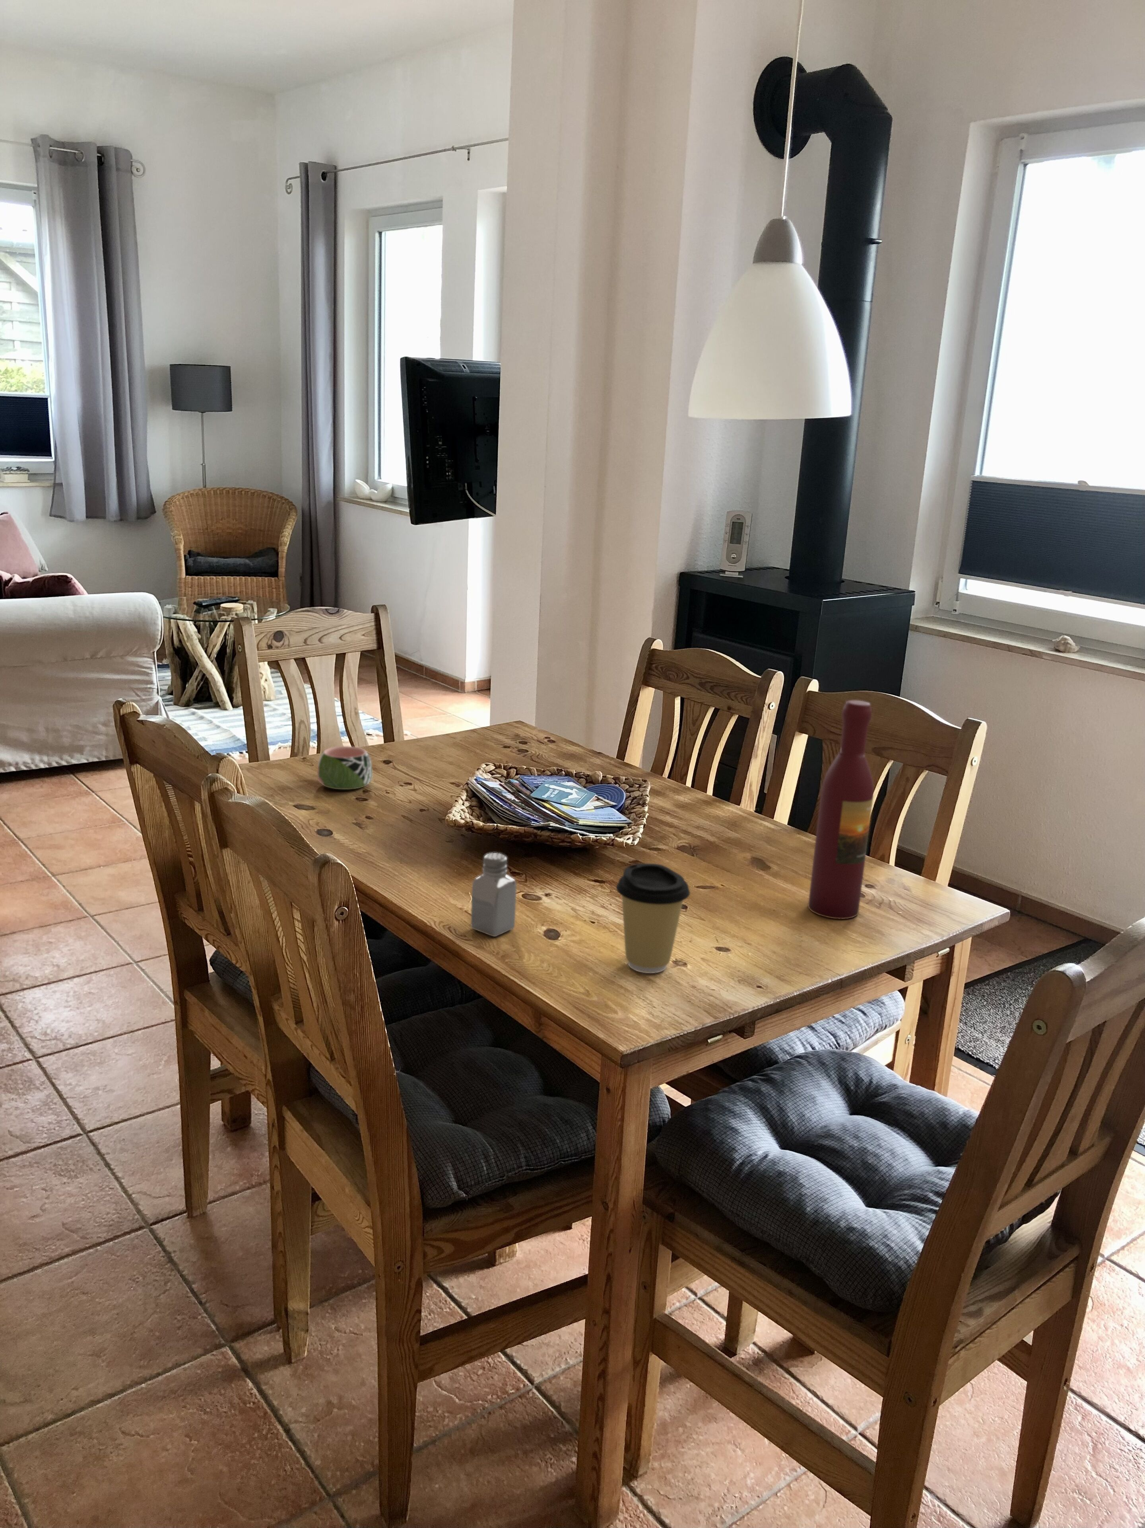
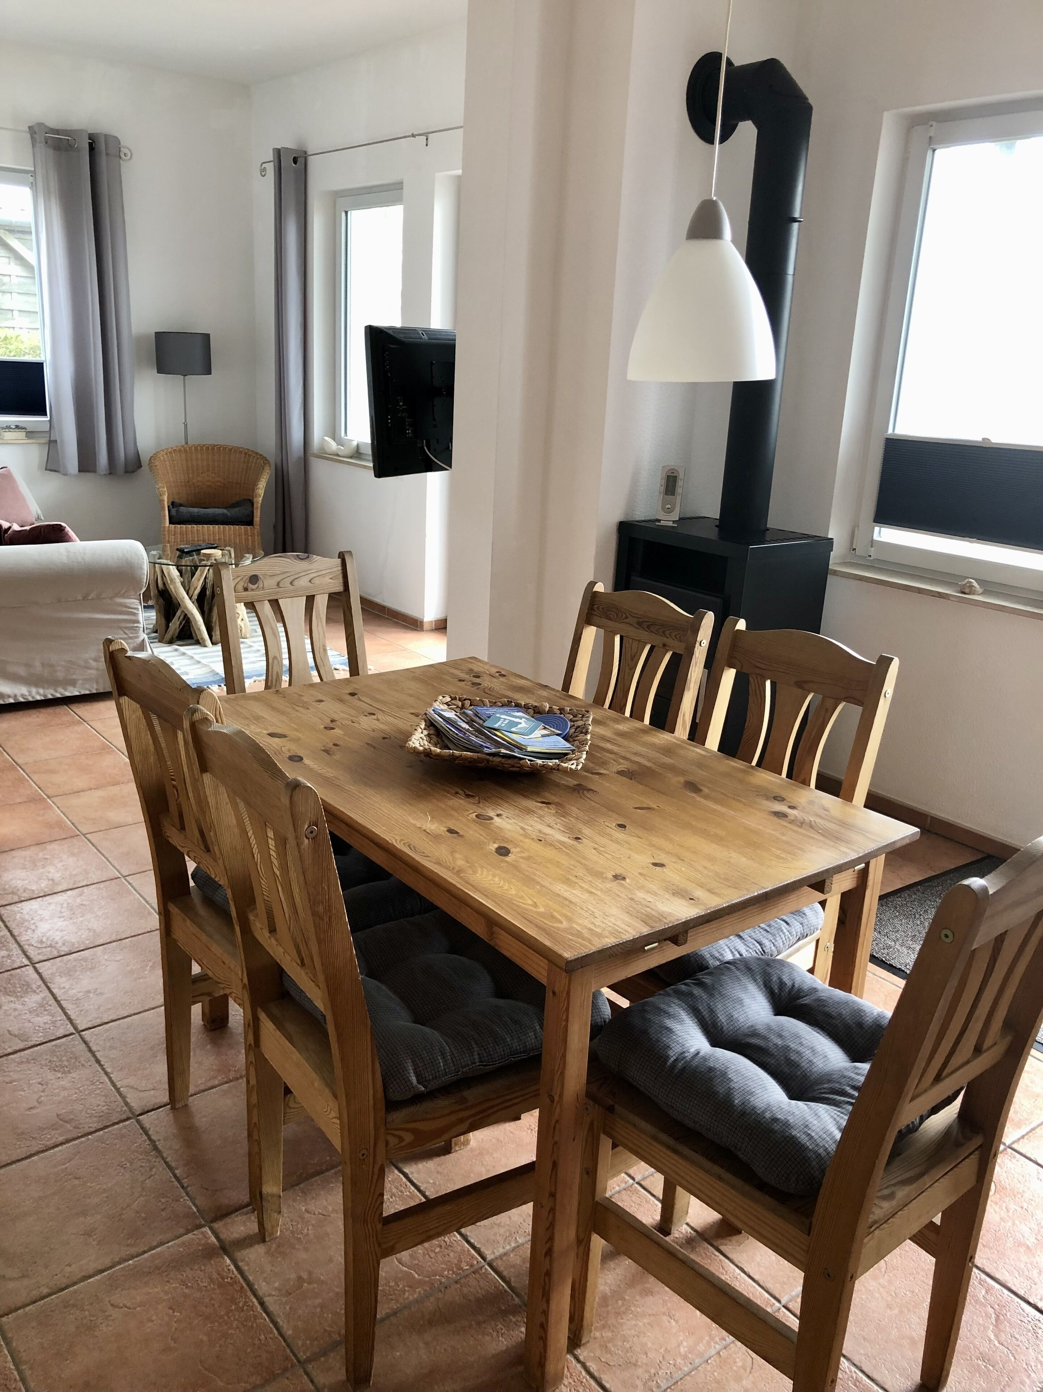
- mug (343, 766)
- saltshaker (494, 892)
- coffee cup (651, 920)
- wine bottle (846, 809)
